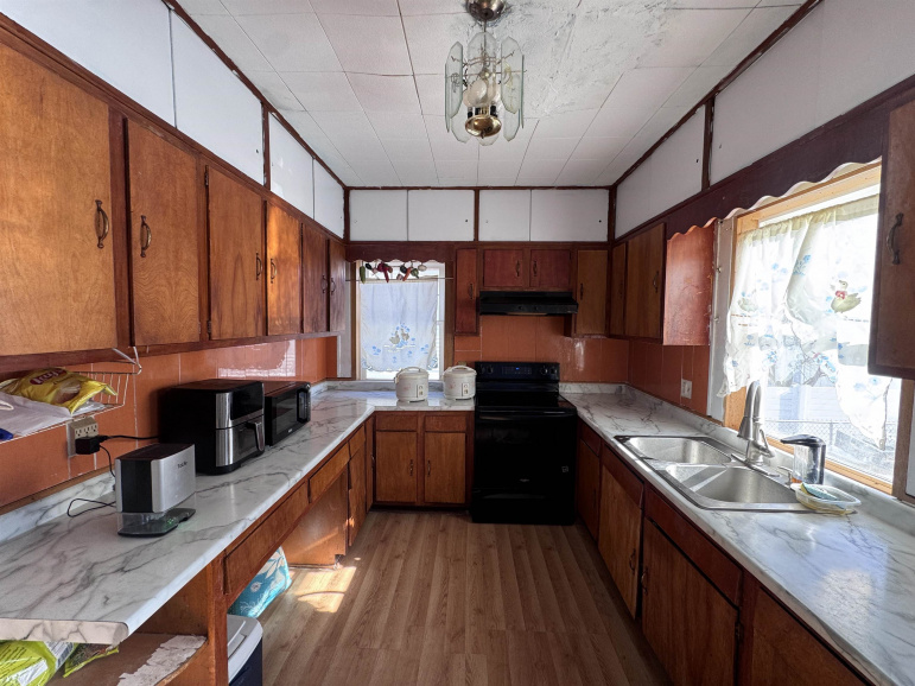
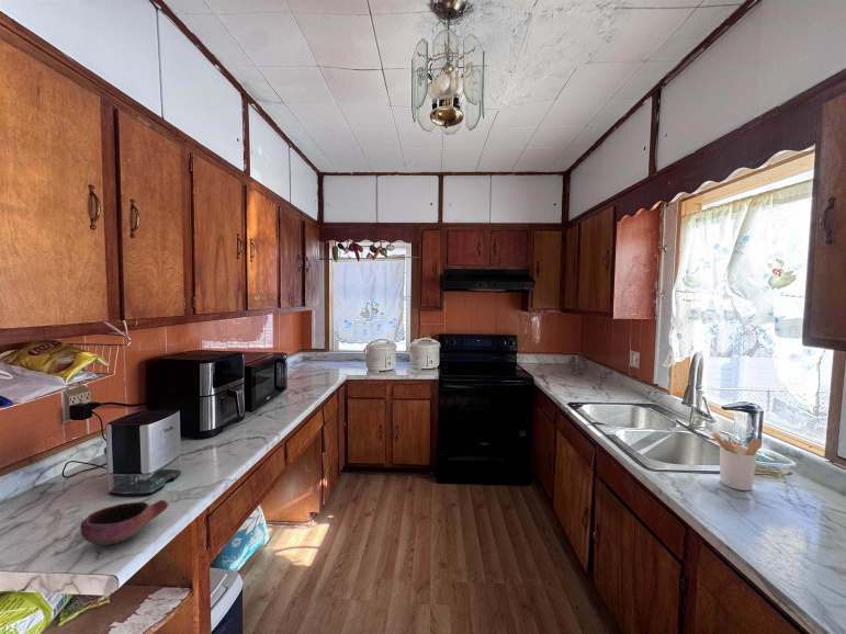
+ utensil holder (732, 458)
+ bowl (123, 520)
